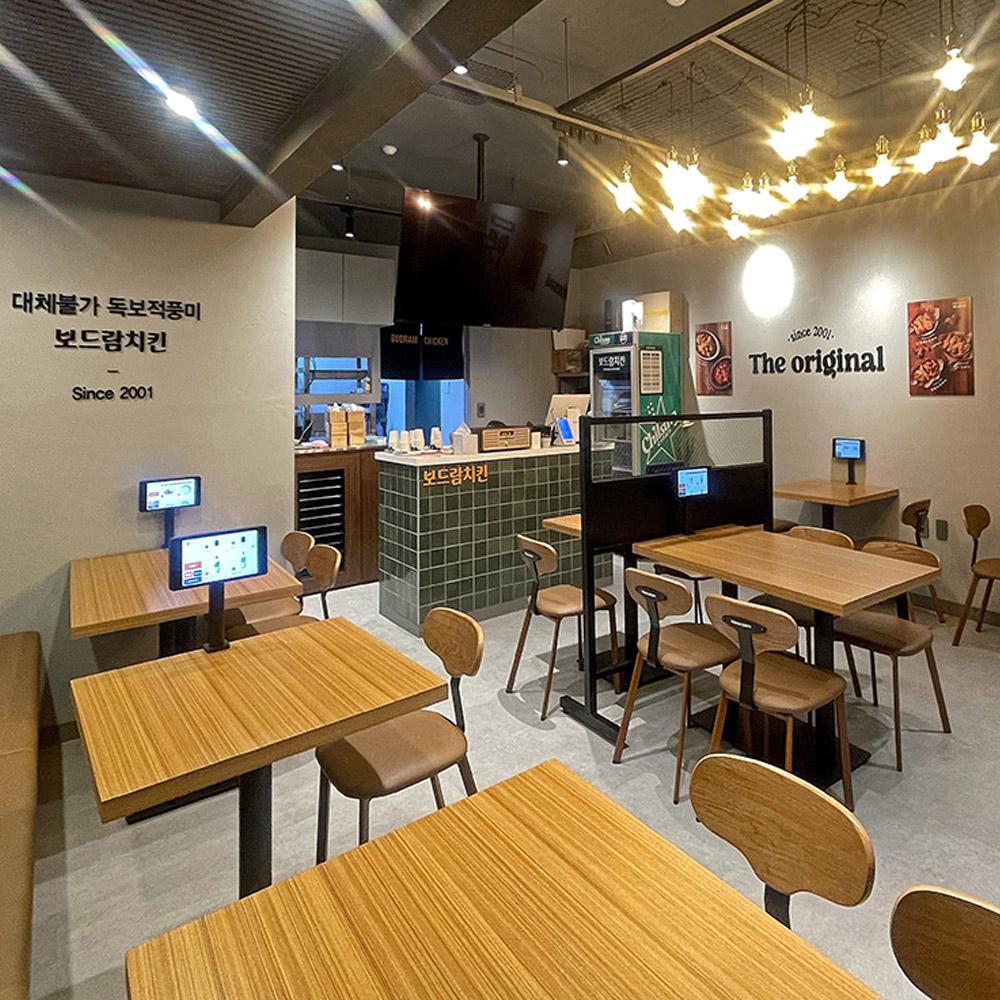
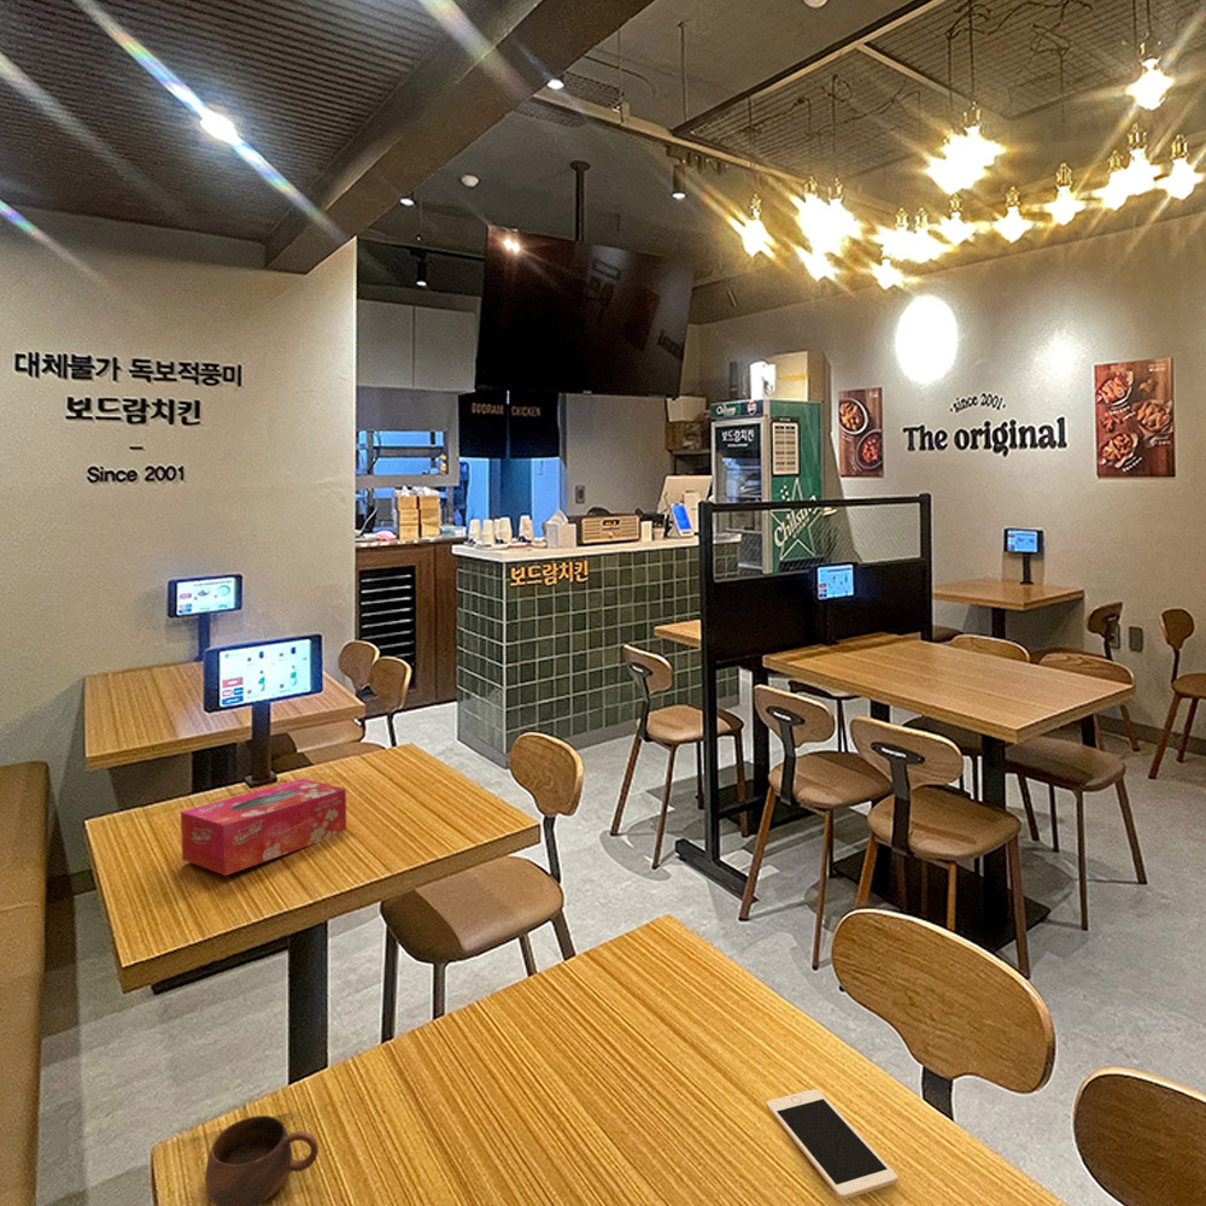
+ cell phone (827, 1138)
+ cup (262, 1160)
+ tissue box (267, 822)
